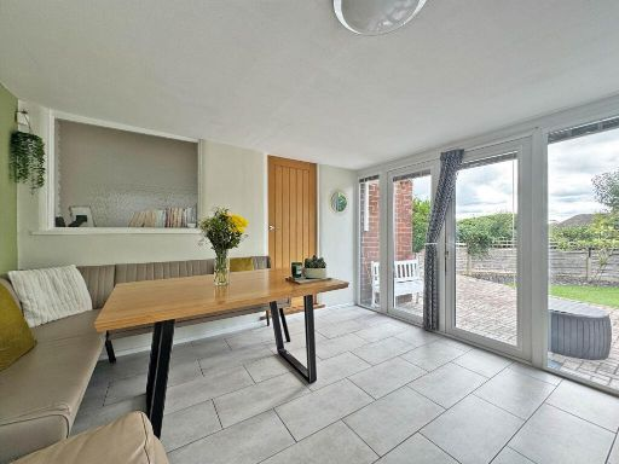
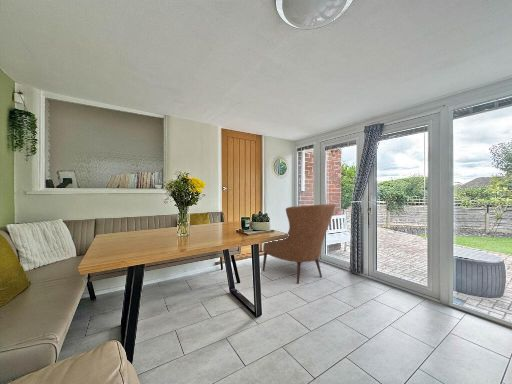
+ chair (301, 239)
